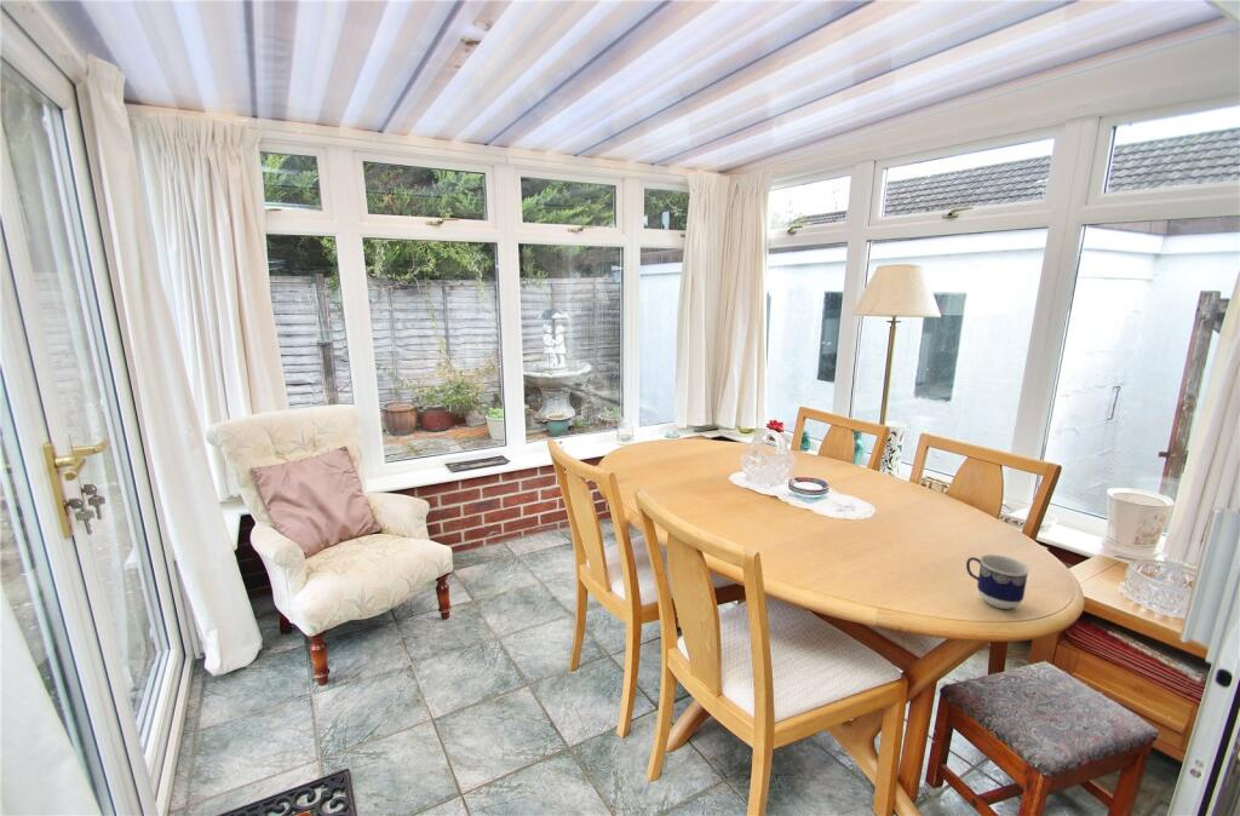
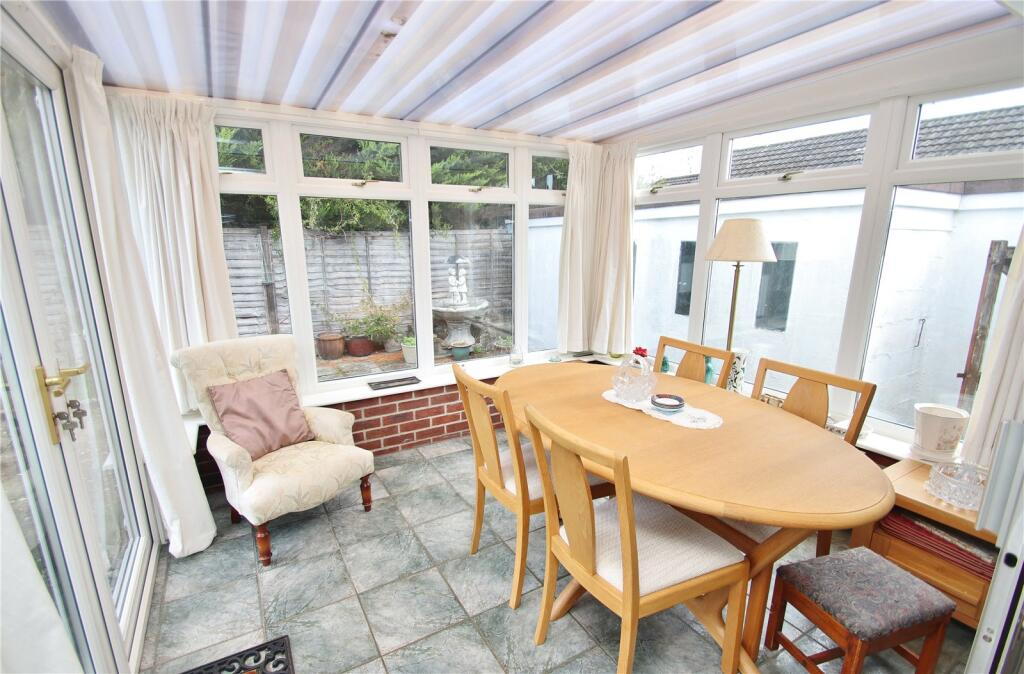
- cup (994, 580)
